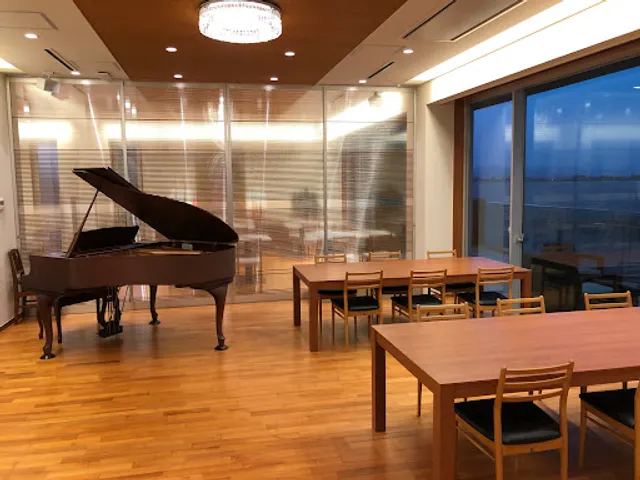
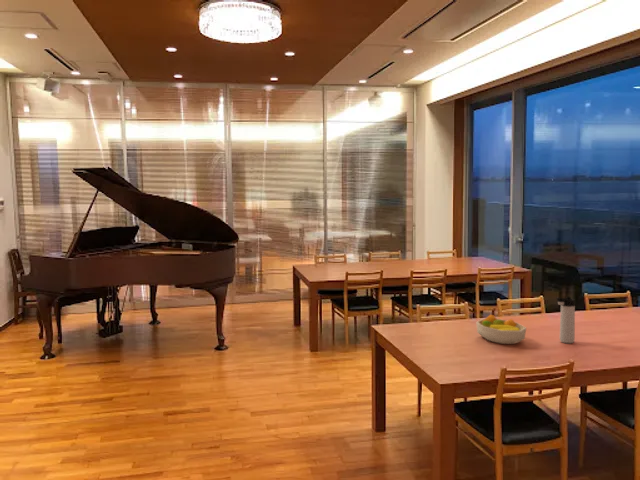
+ thermos bottle (565, 319)
+ fruit bowl (500, 328)
